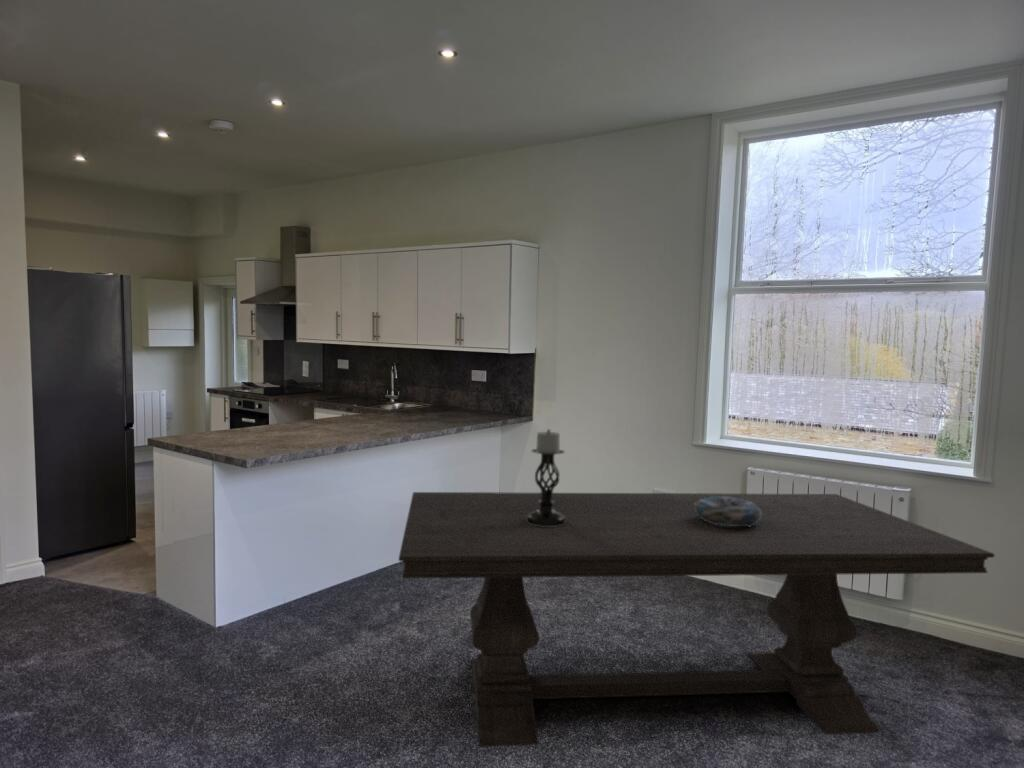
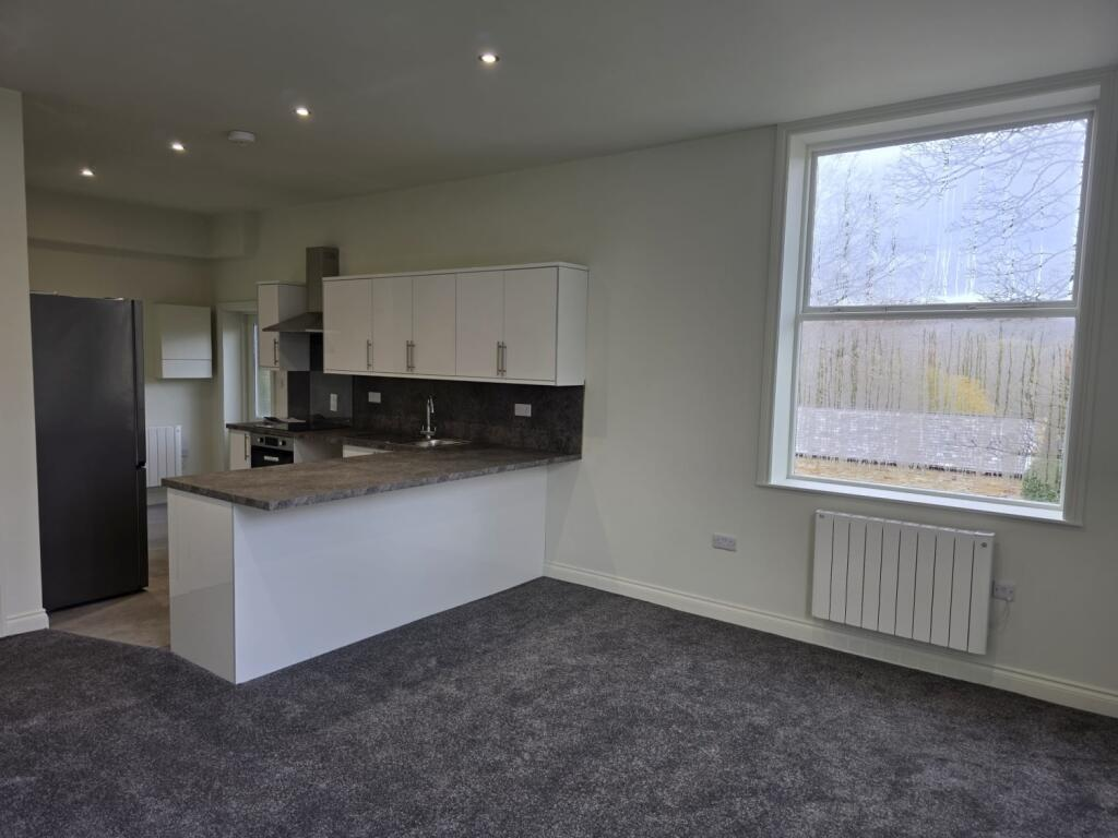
- candle holder (548, 474)
- decorative bowl (727, 510)
- dining table (661, 575)
